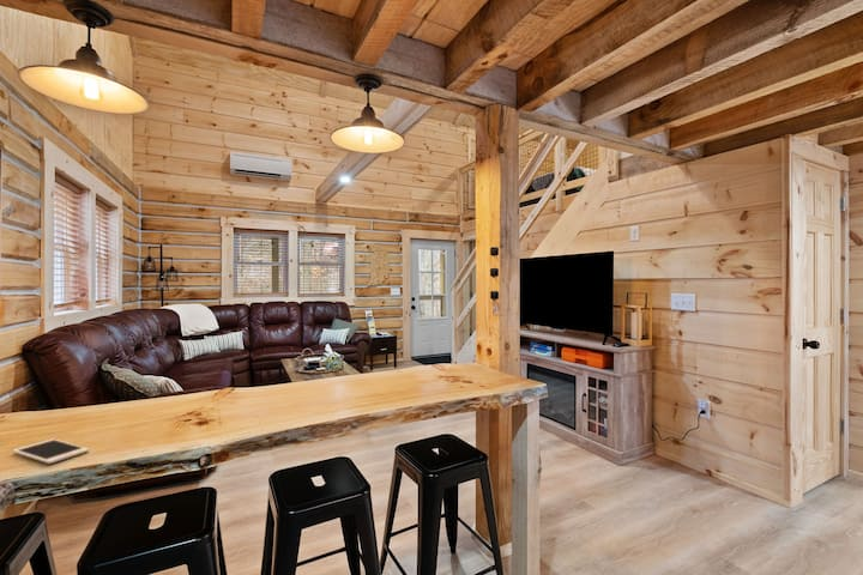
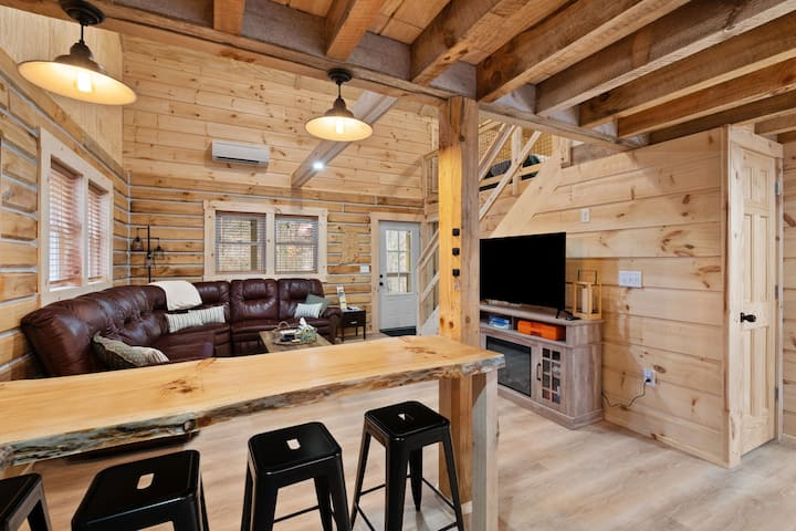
- cell phone (50, 450)
